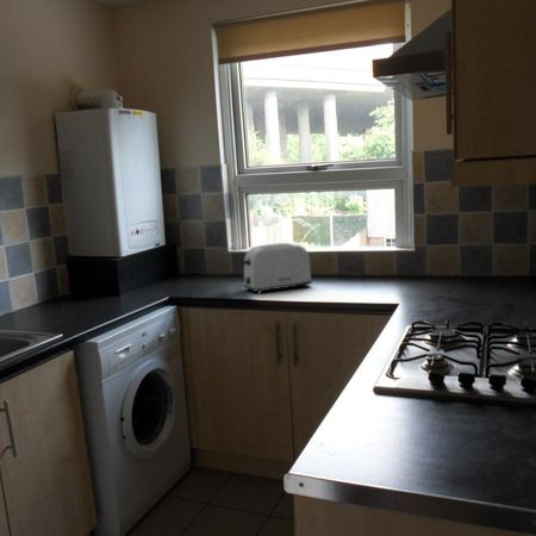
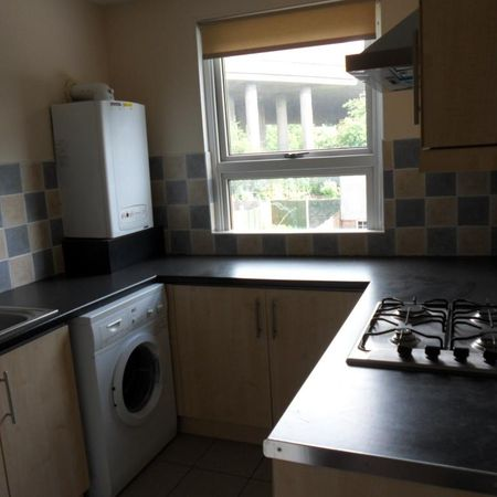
- toaster (275, 267)
